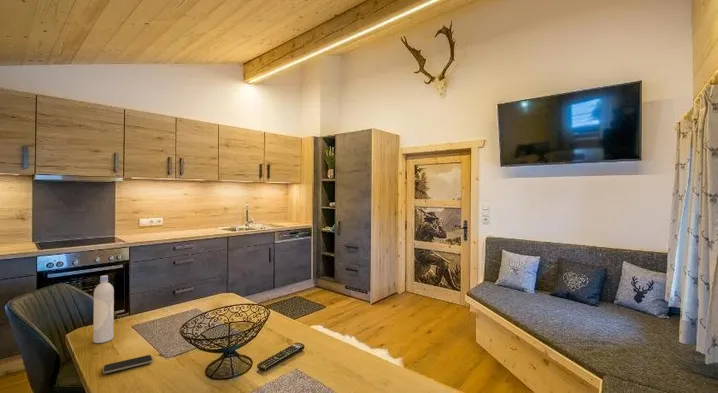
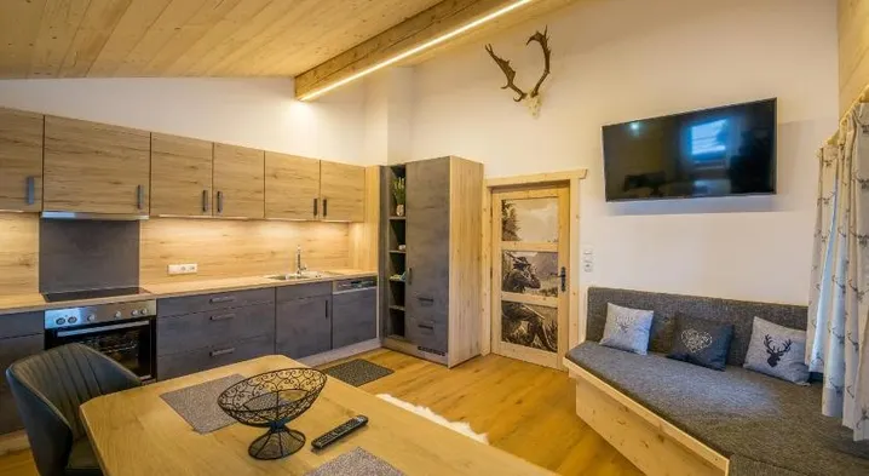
- smartphone (128, 363)
- bottle (103, 308)
